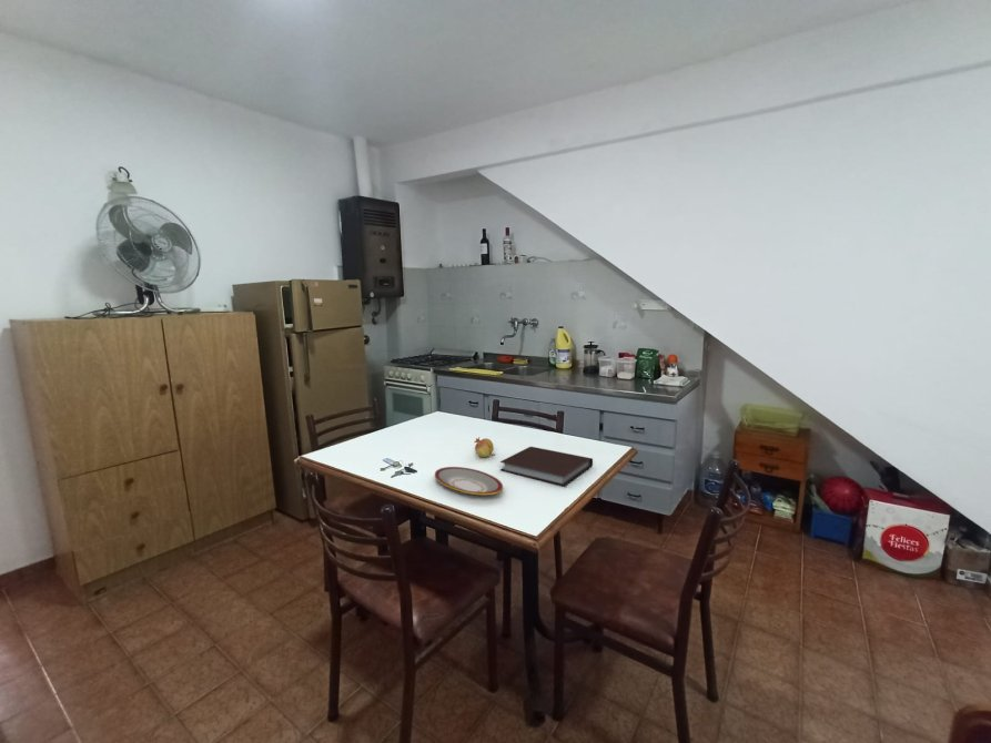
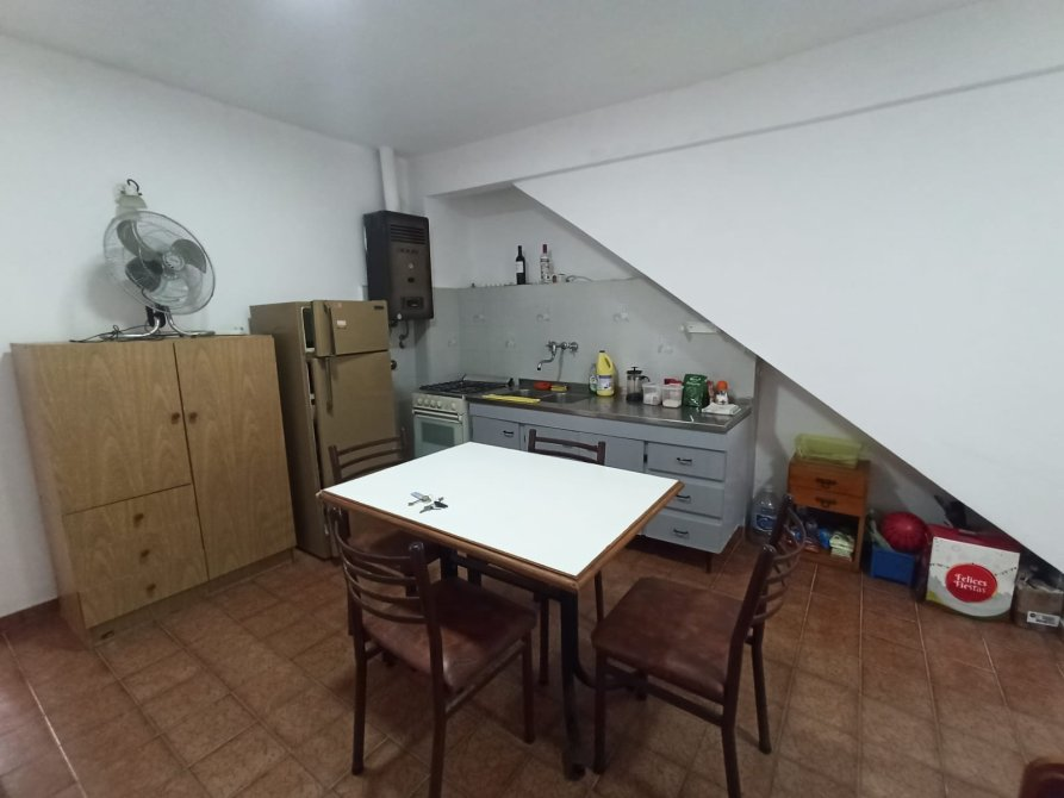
- plate (467, 482)
- fruit (484, 446)
- notebook (546, 464)
